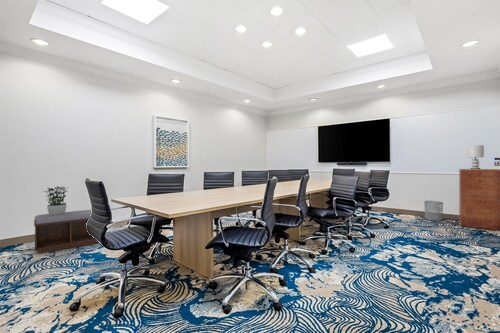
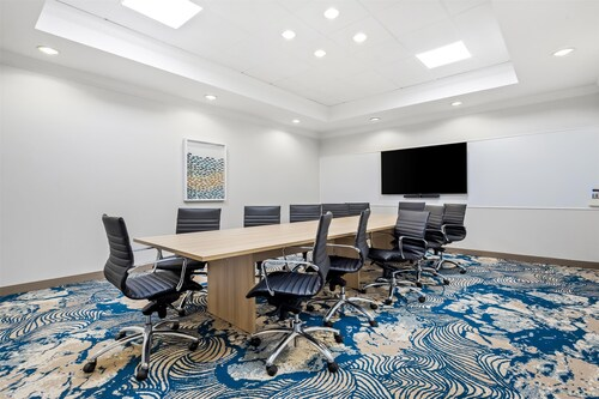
- waste bin (433, 211)
- bench (69, 228)
- filing cabinet (478, 197)
- lamp (475, 157)
- potted plant (56, 199)
